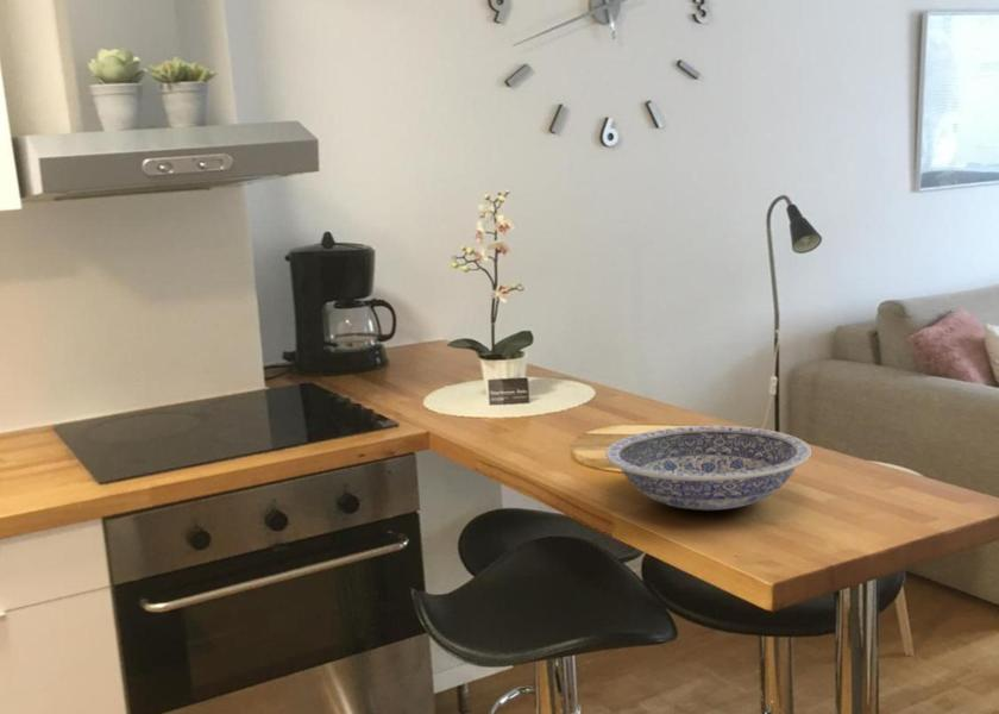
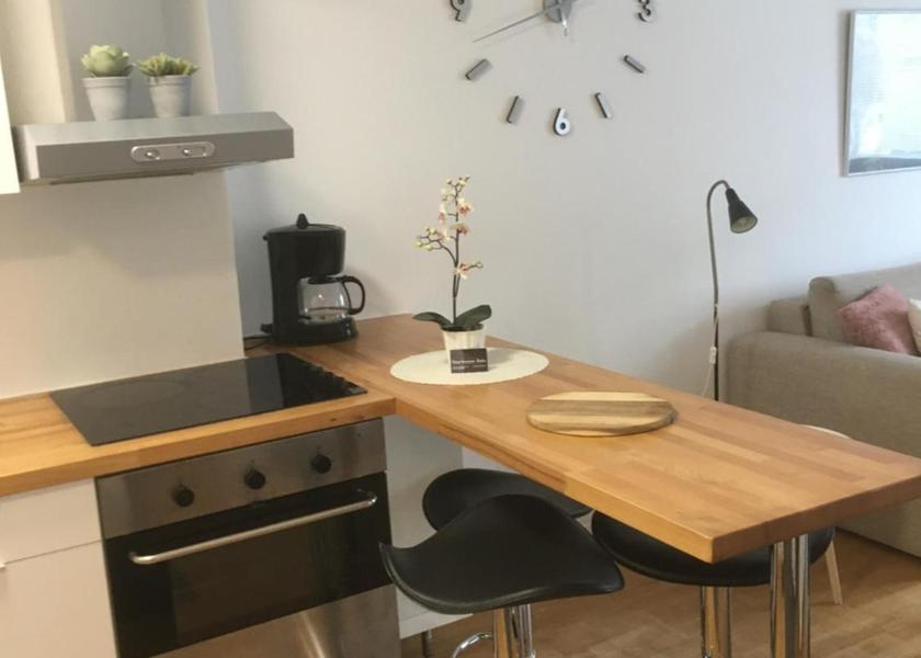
- bowl (706, 475)
